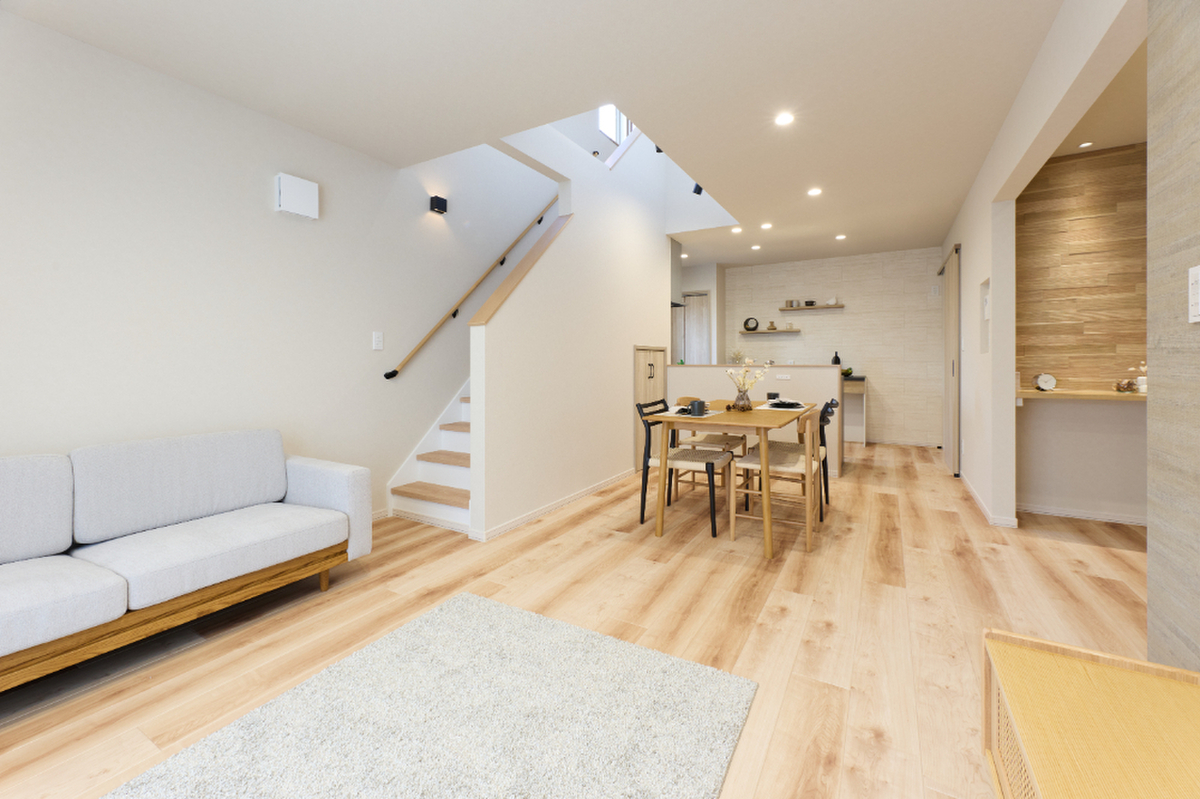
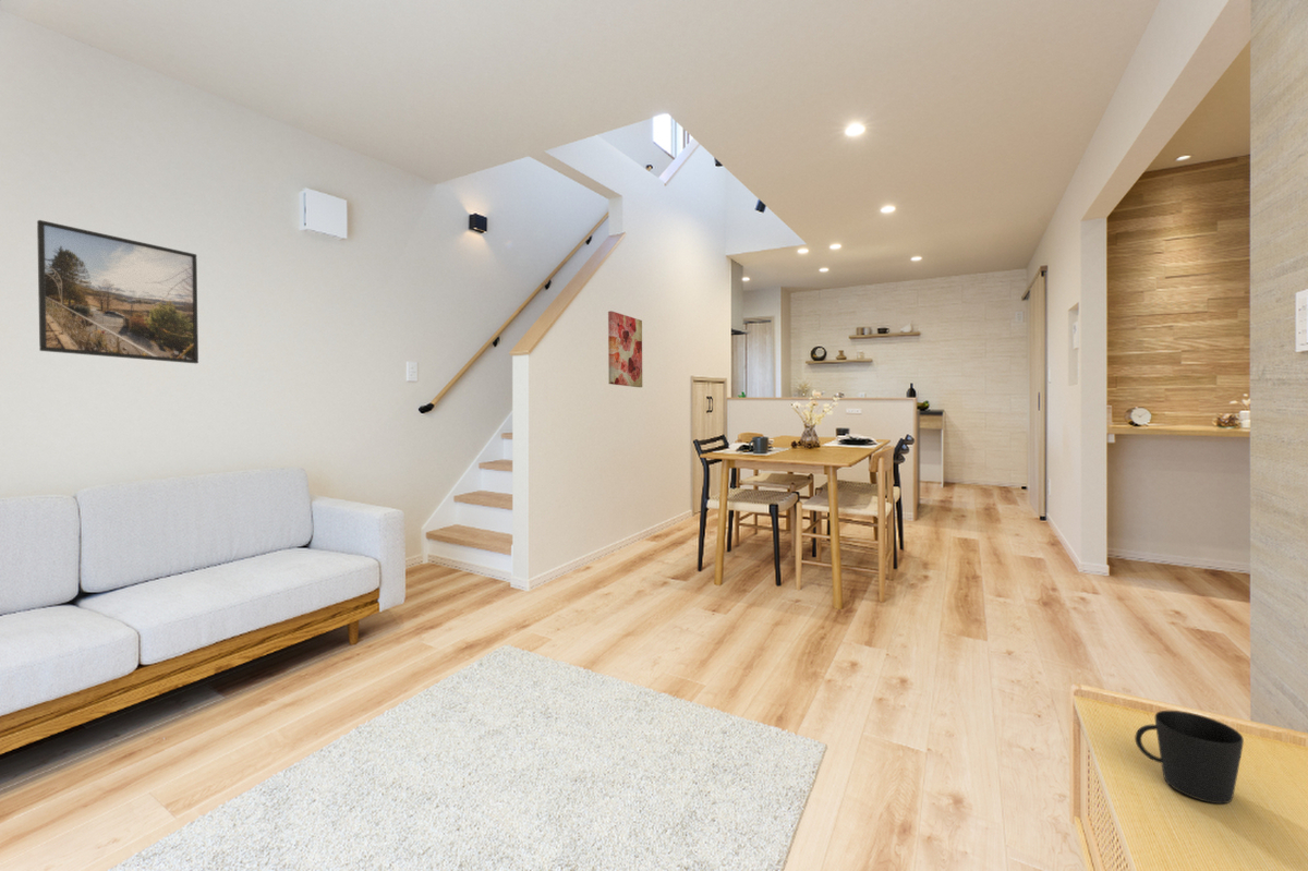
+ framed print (124, 298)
+ cup (1186, 753)
+ wall art (626, 350)
